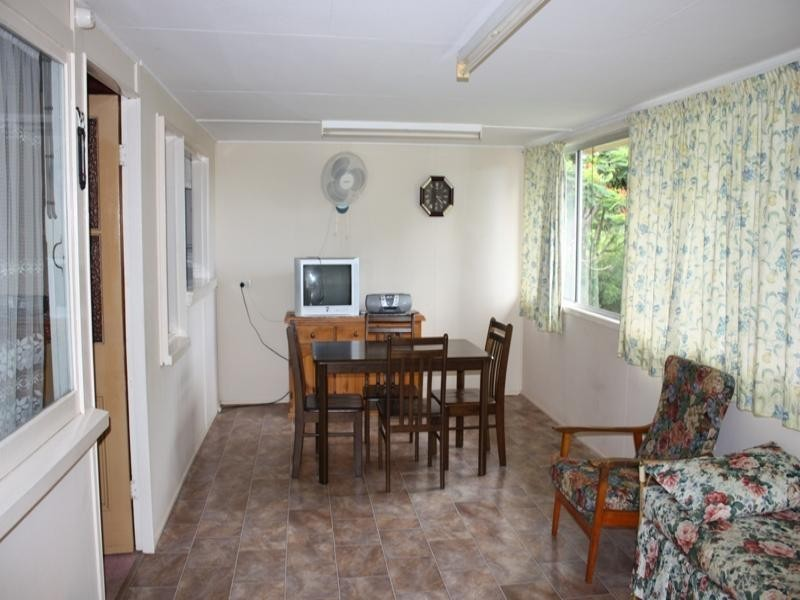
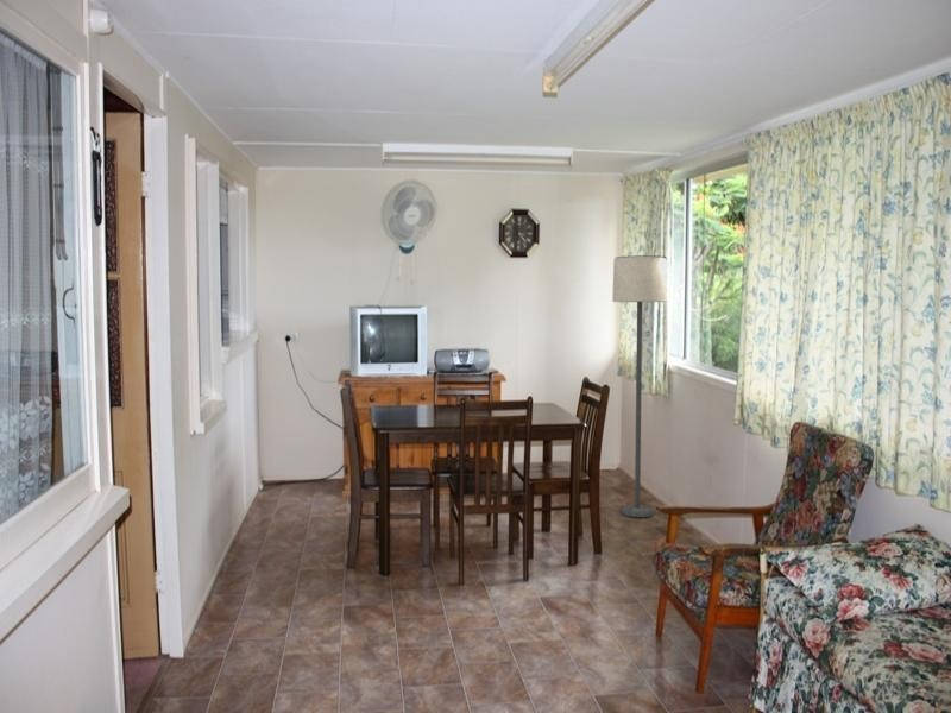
+ lamp (638, 386)
